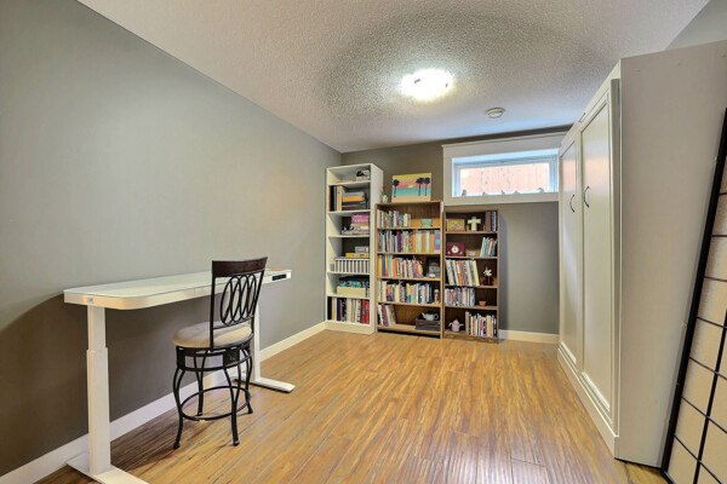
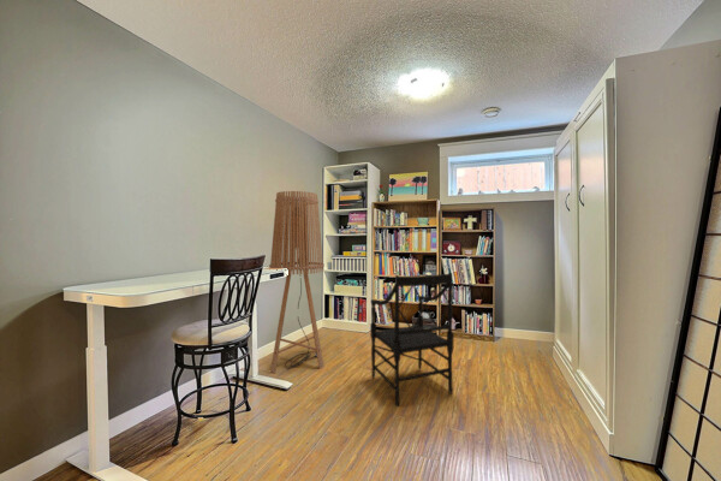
+ floor lamp (297, 273)
+ armchair (410, 328)
